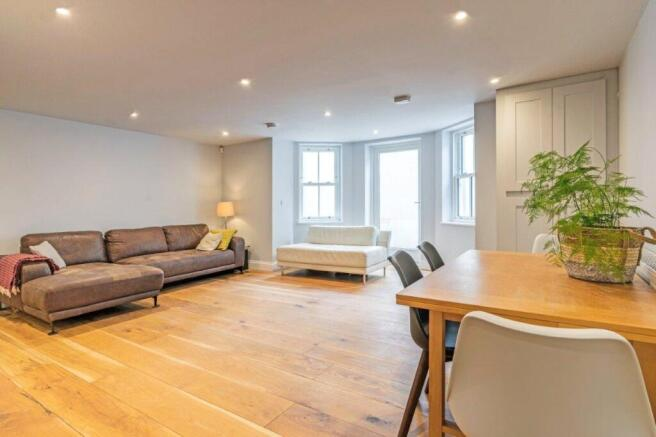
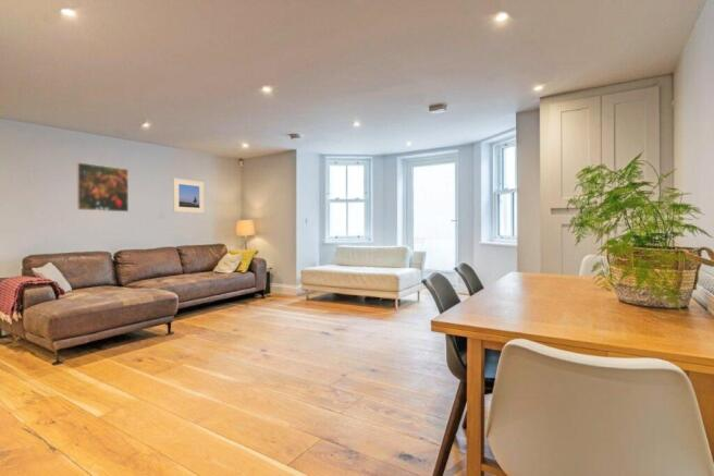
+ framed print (103, 188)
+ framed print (188, 196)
